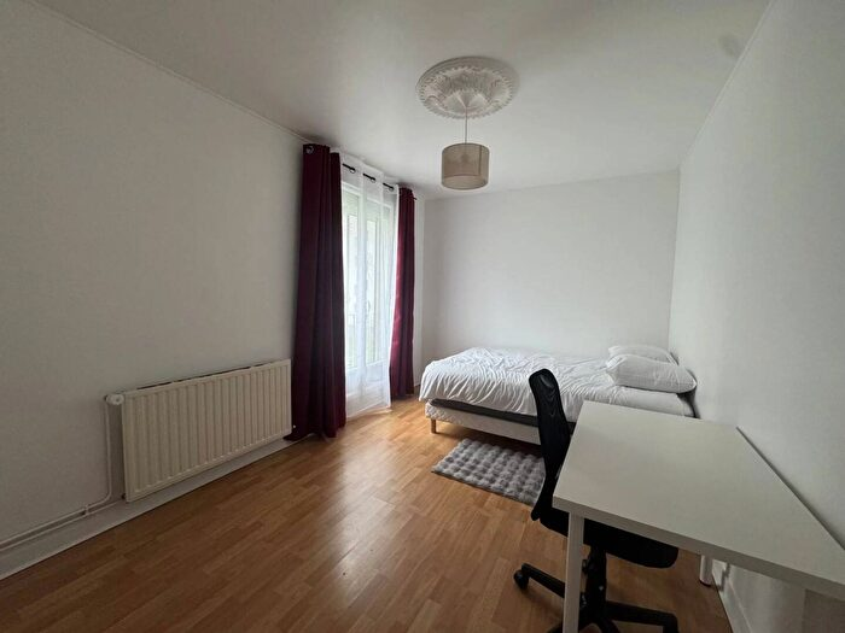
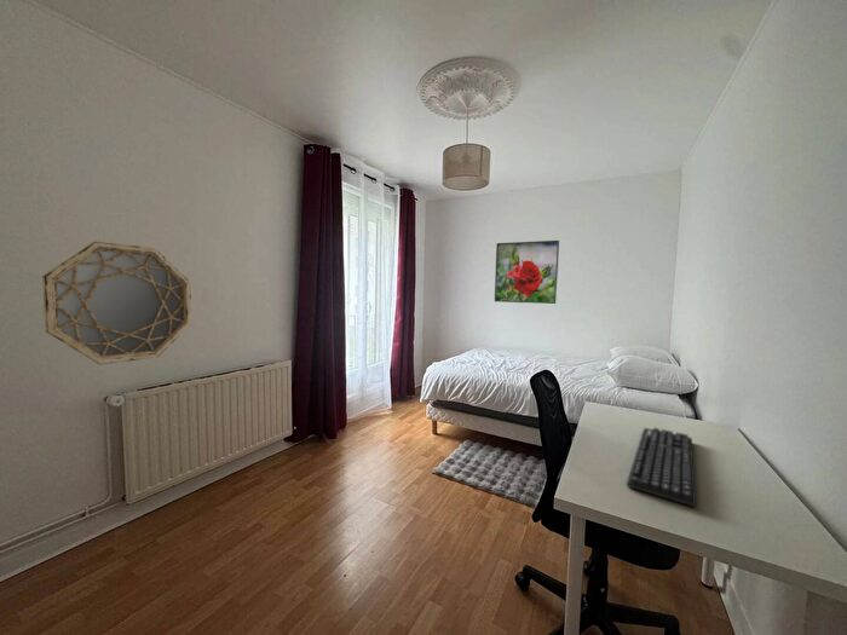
+ home mirror (127, 302)
+ keyboard (663, 457)
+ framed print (525, 272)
